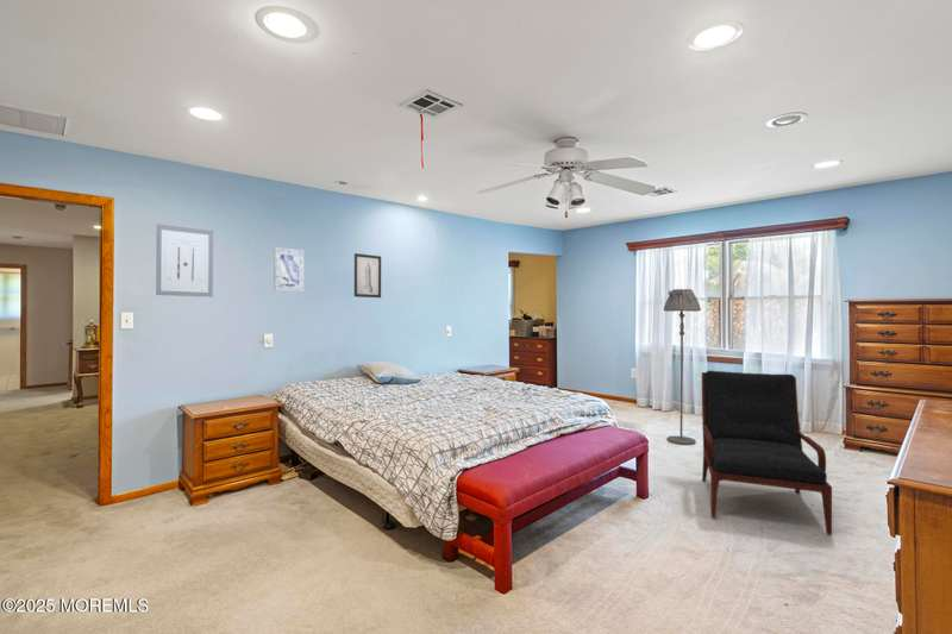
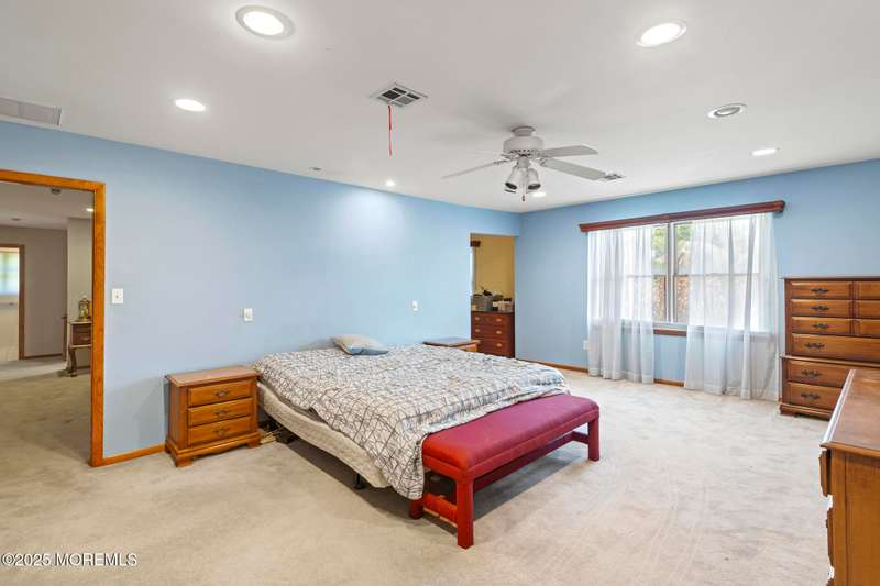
- armchair (756, 439)
- wall art (186, 262)
- wall art (289, 270)
- wall art (368, 276)
- floor lamp (681, 364)
